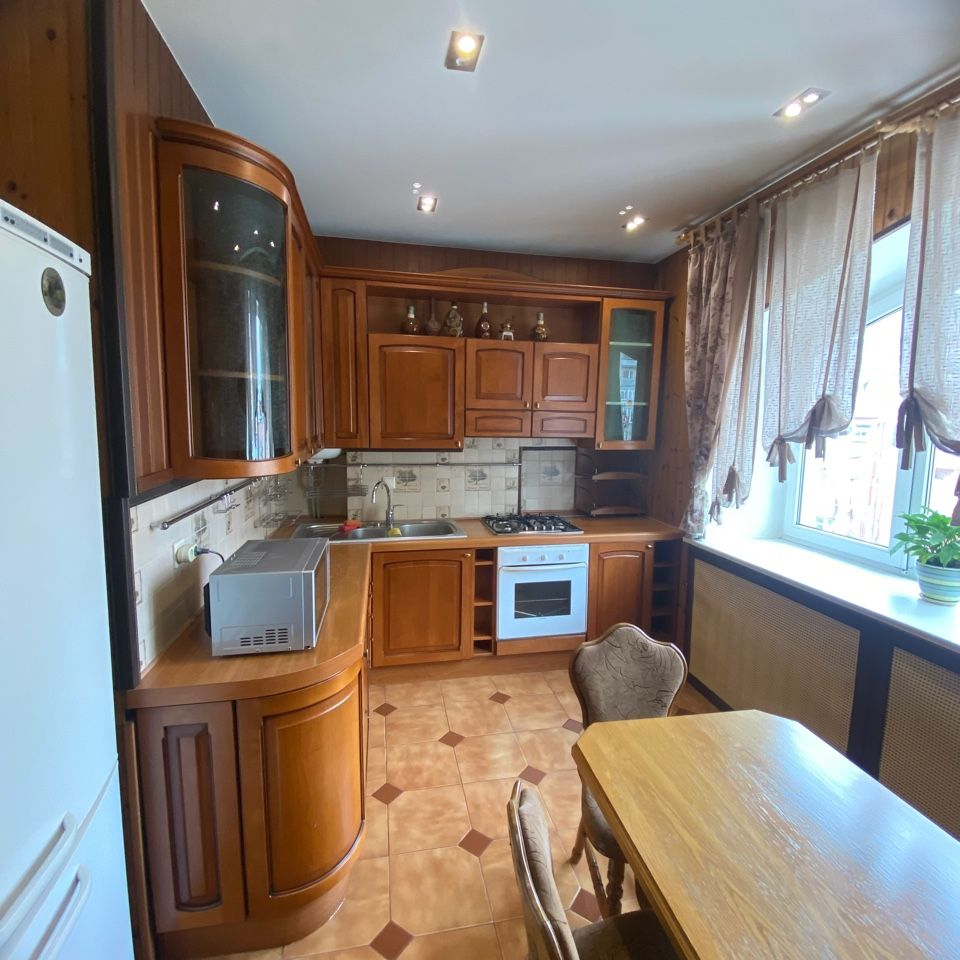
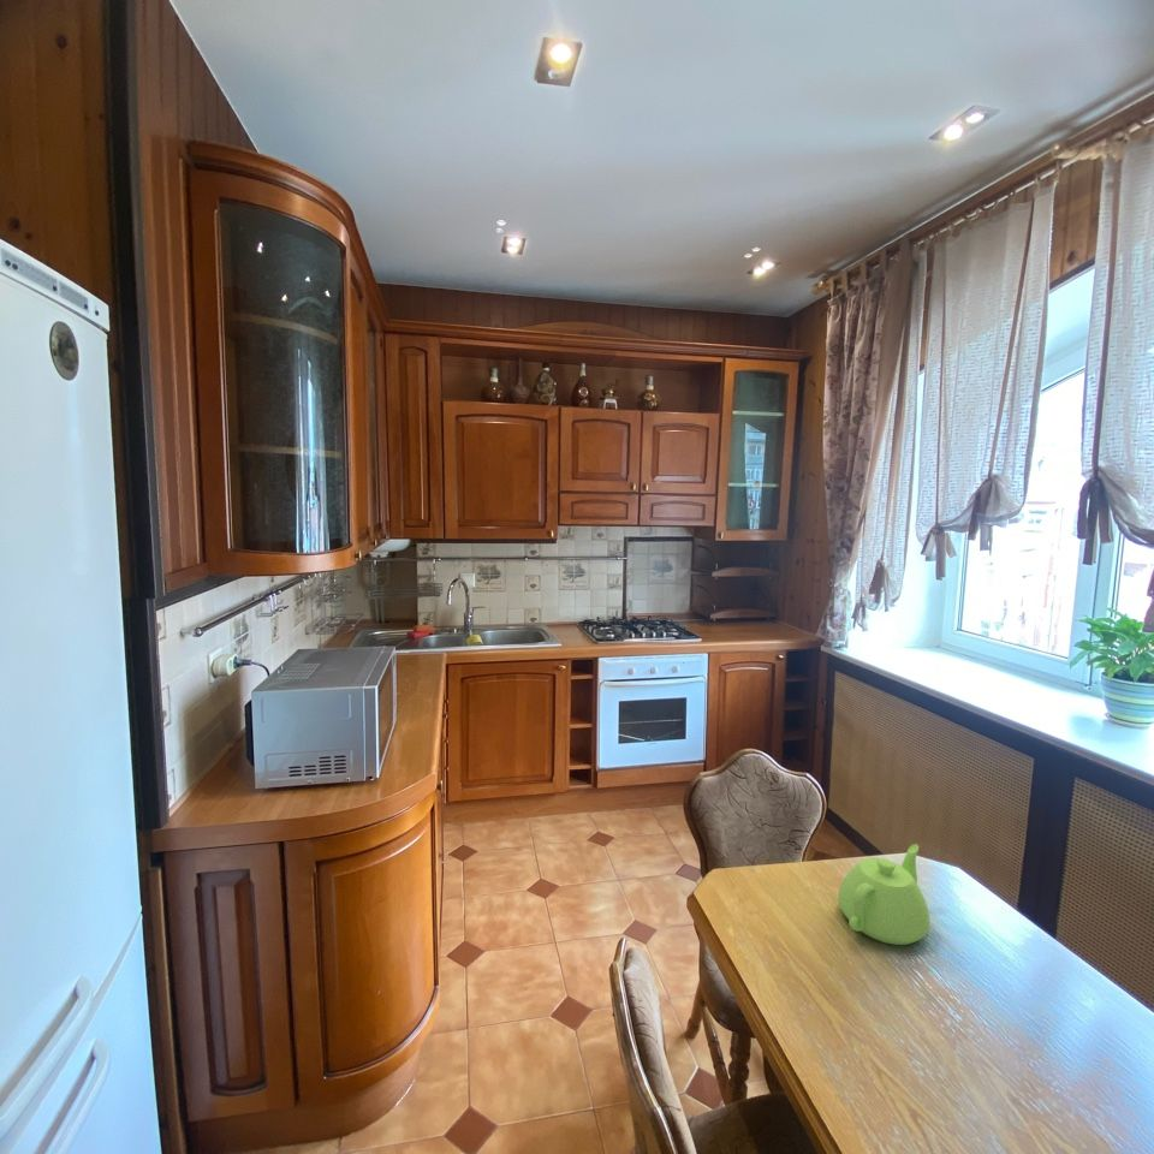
+ teapot (886, 890)
